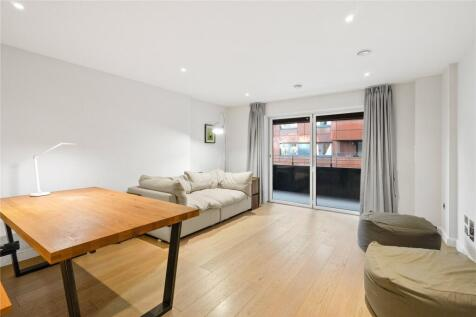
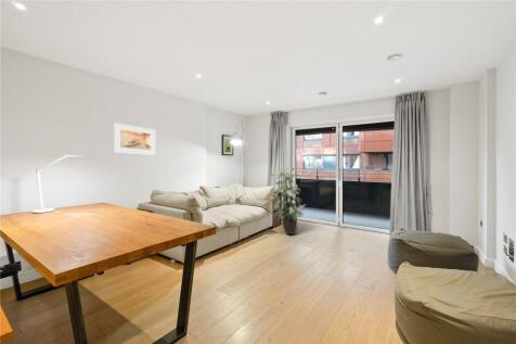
+ indoor plant (286, 201)
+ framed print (136, 140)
